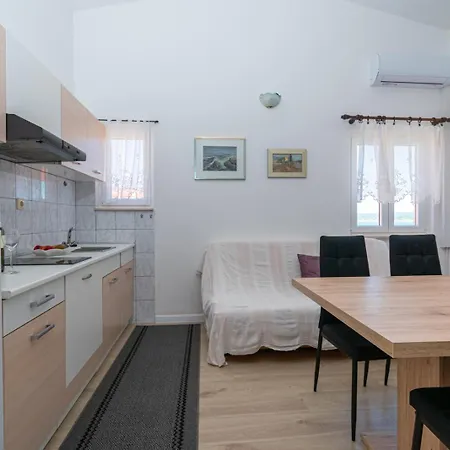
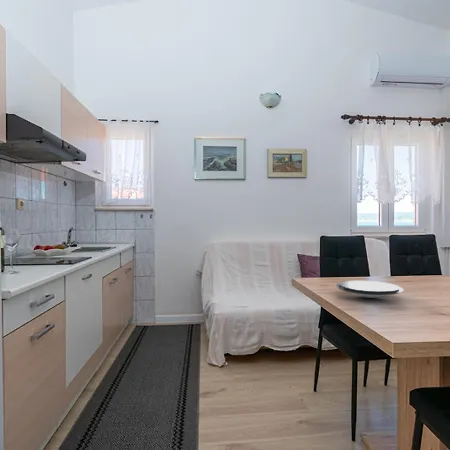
+ plate (368, 291)
